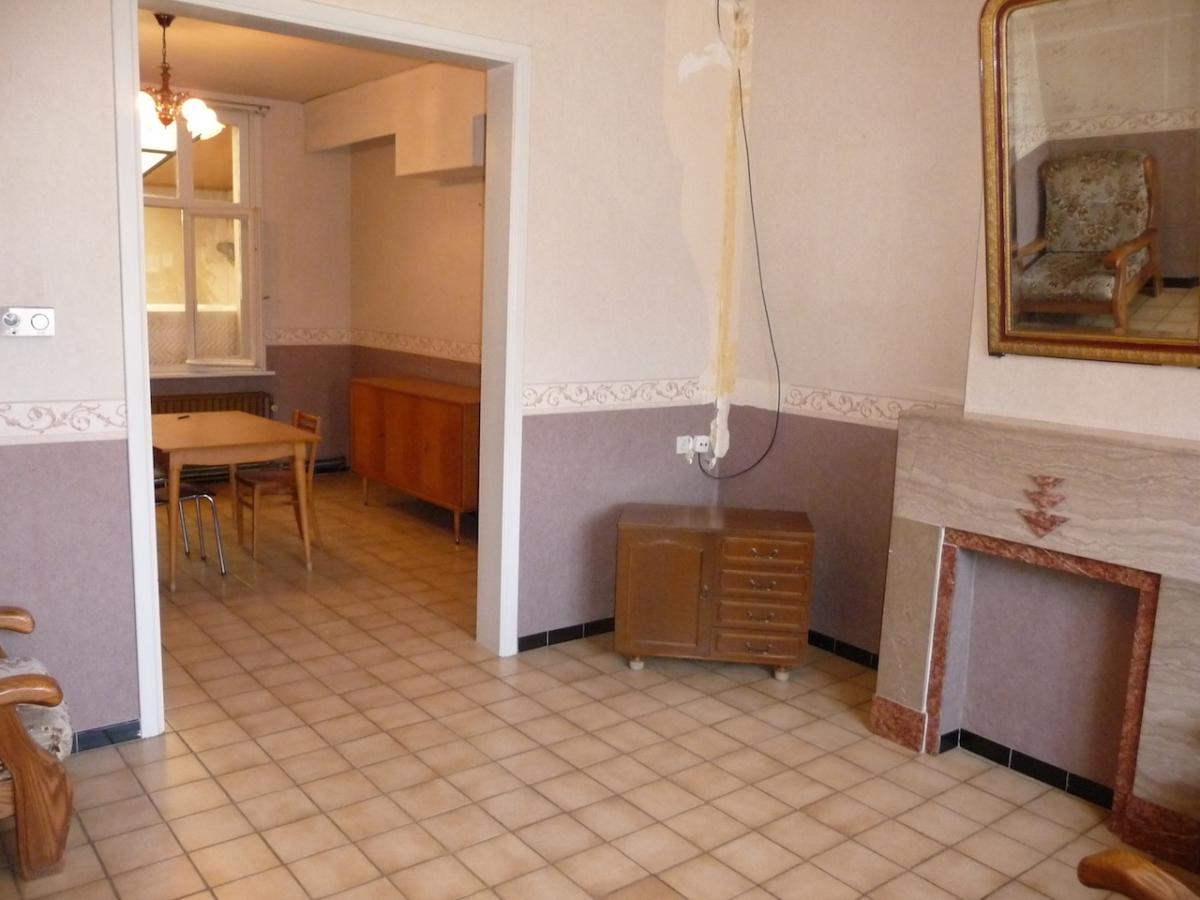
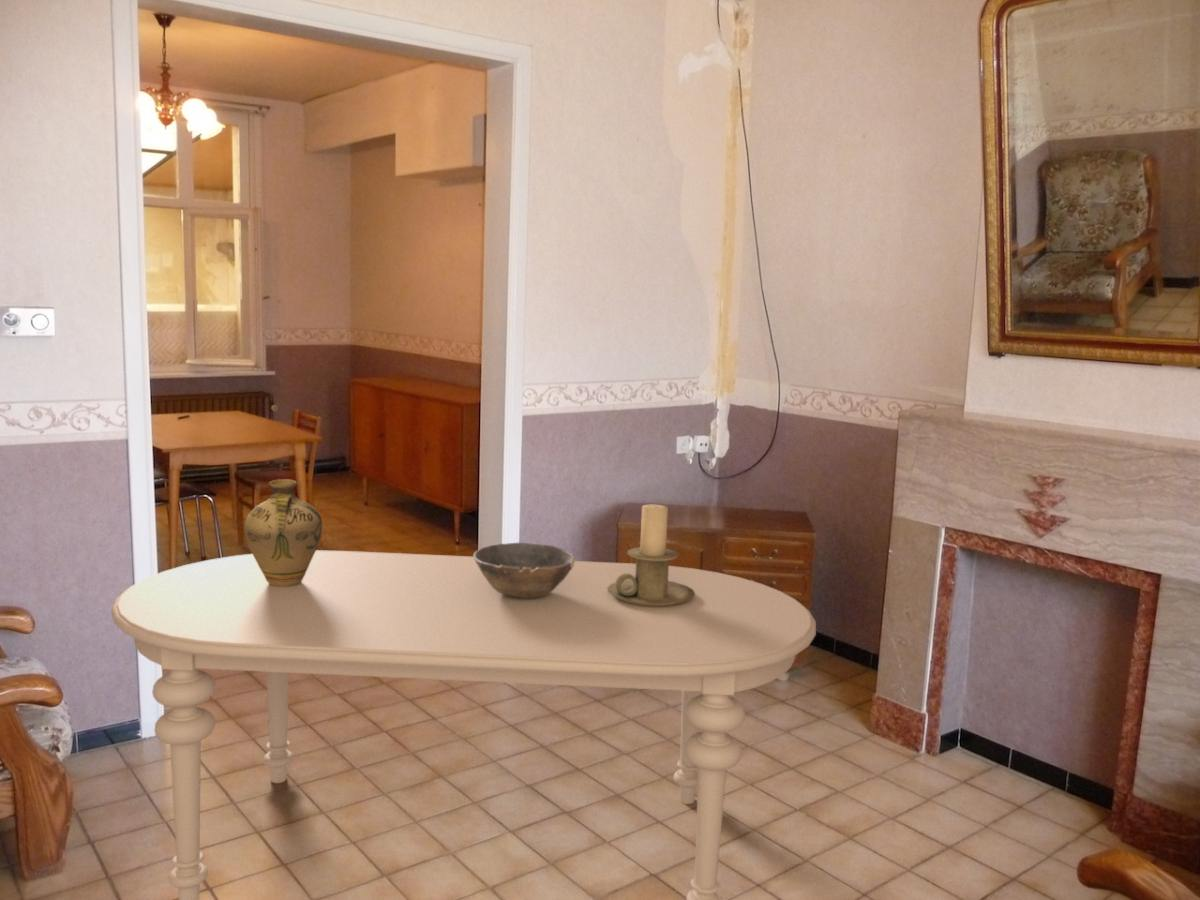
+ candle holder (652, 550)
+ bowl (523, 573)
+ dining table (467, 680)
+ jug (283, 531)
